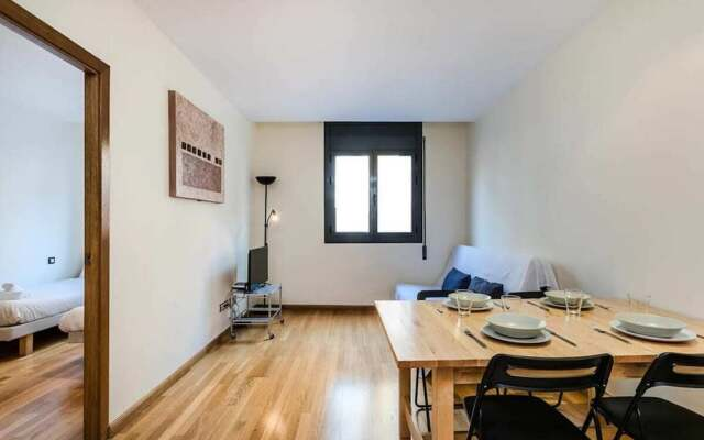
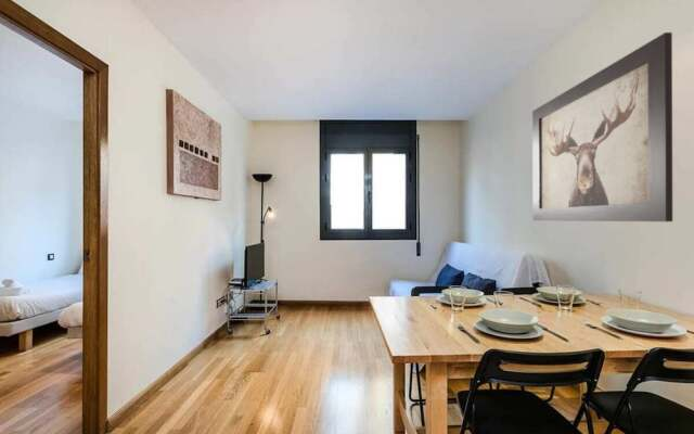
+ wall art (583, 151)
